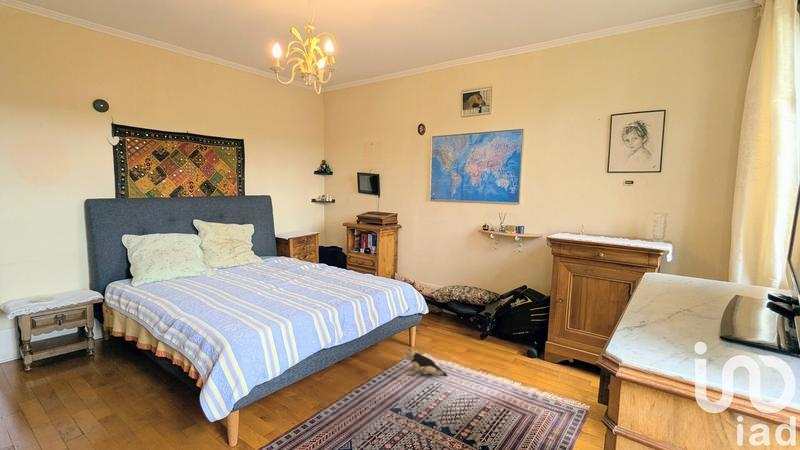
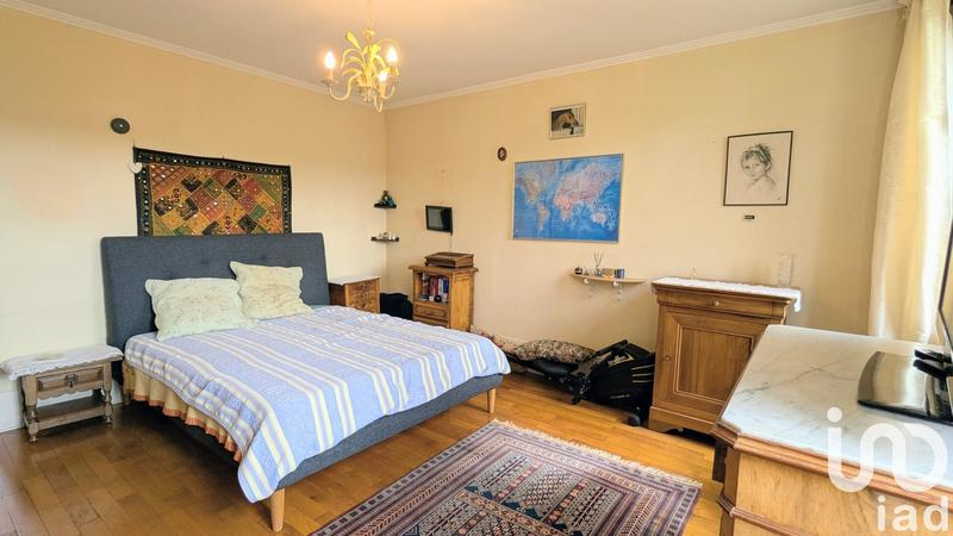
- plush toy (424, 359)
